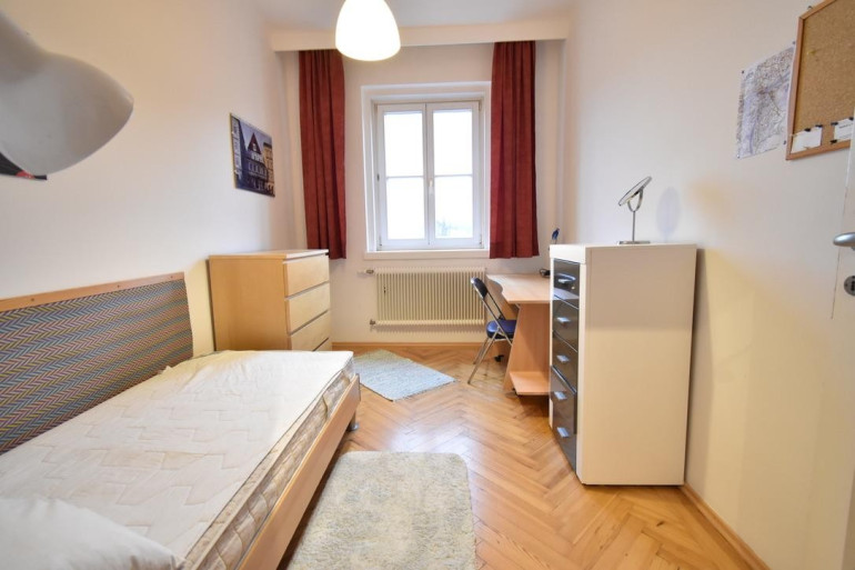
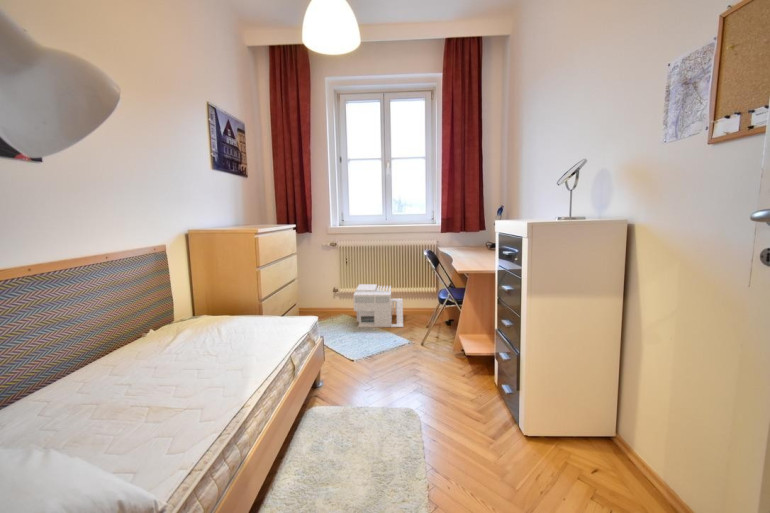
+ architectural model (379, 304)
